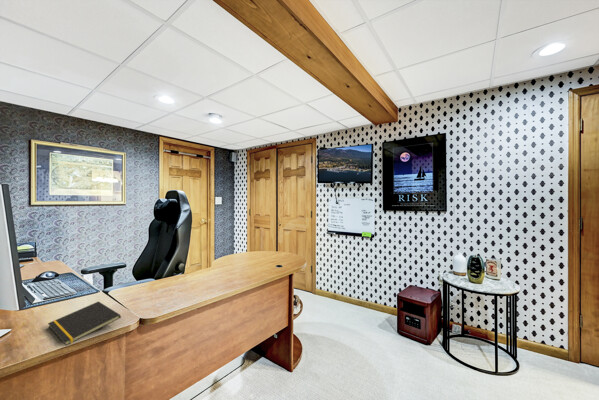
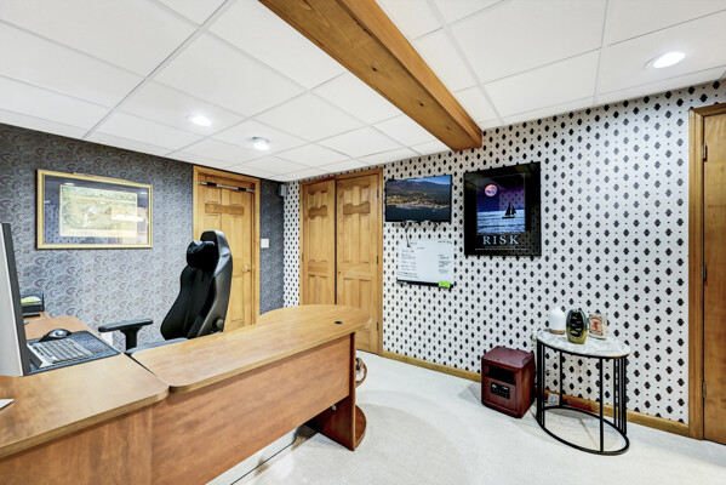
- notepad (84, 320)
